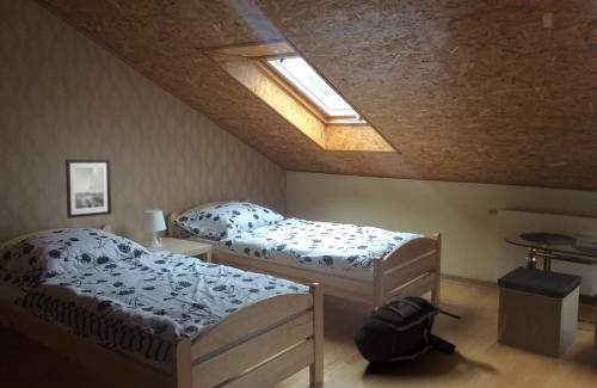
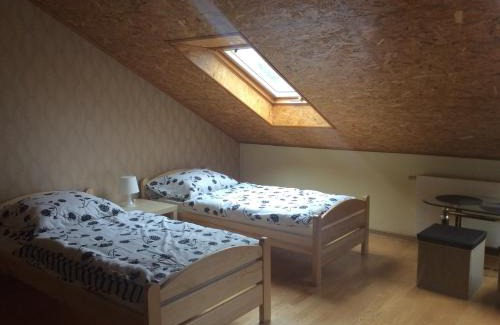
- backpack (404, 330)
- wall art (88, 187)
